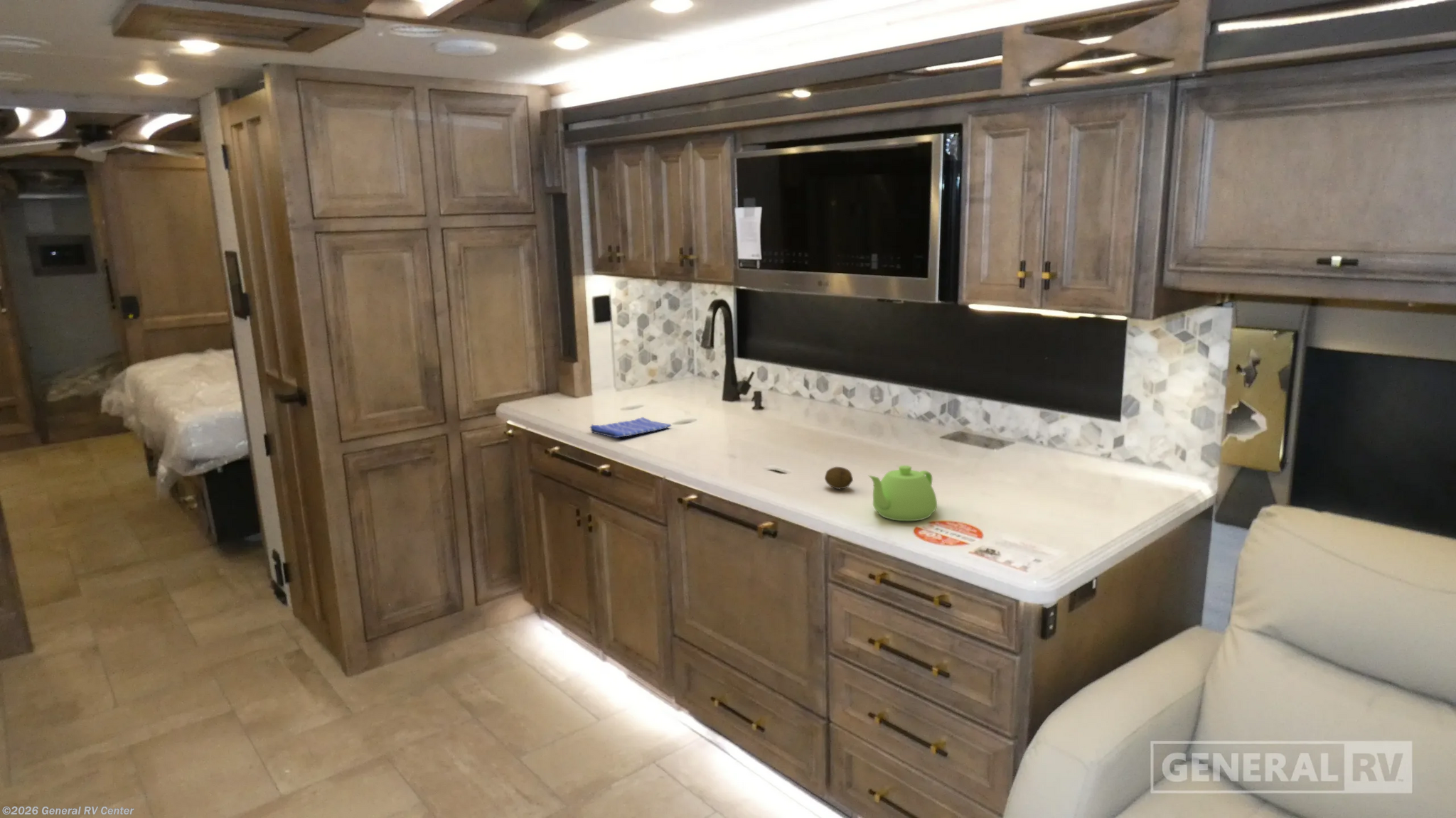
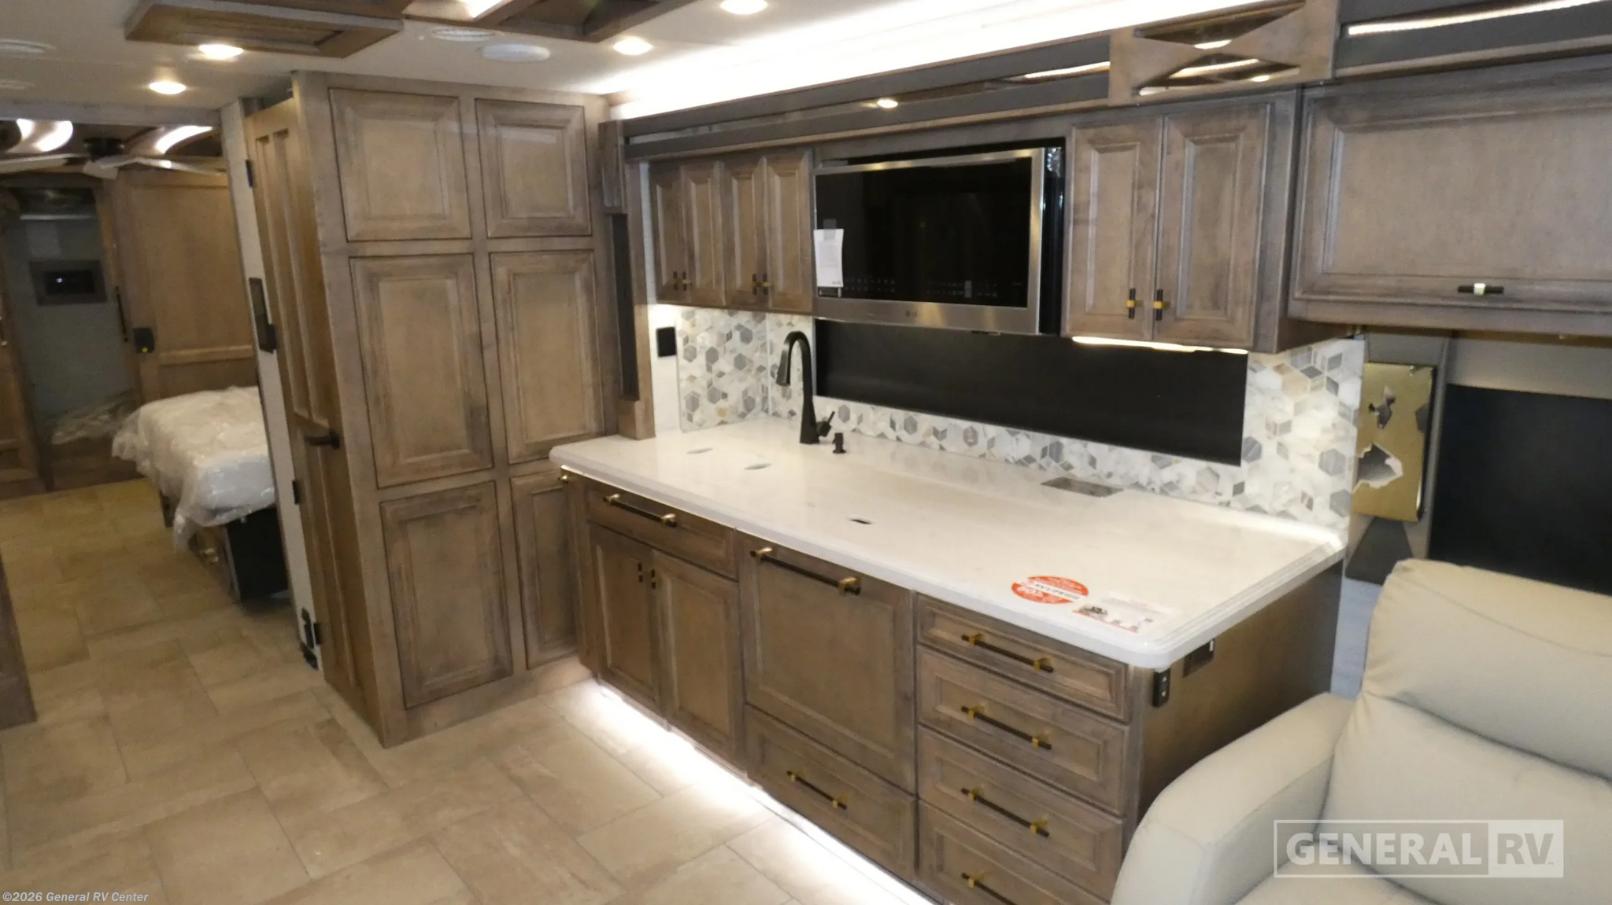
- fruit (839, 478)
- dish towel (630, 426)
- teapot (901, 490)
